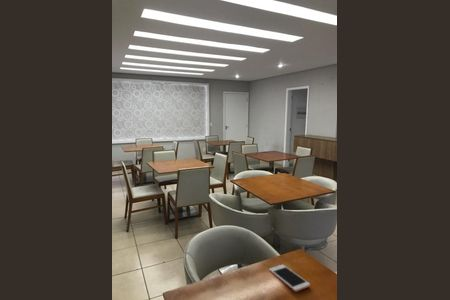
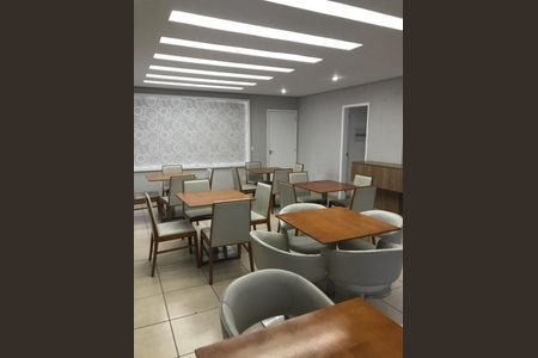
- cell phone (288, 276)
